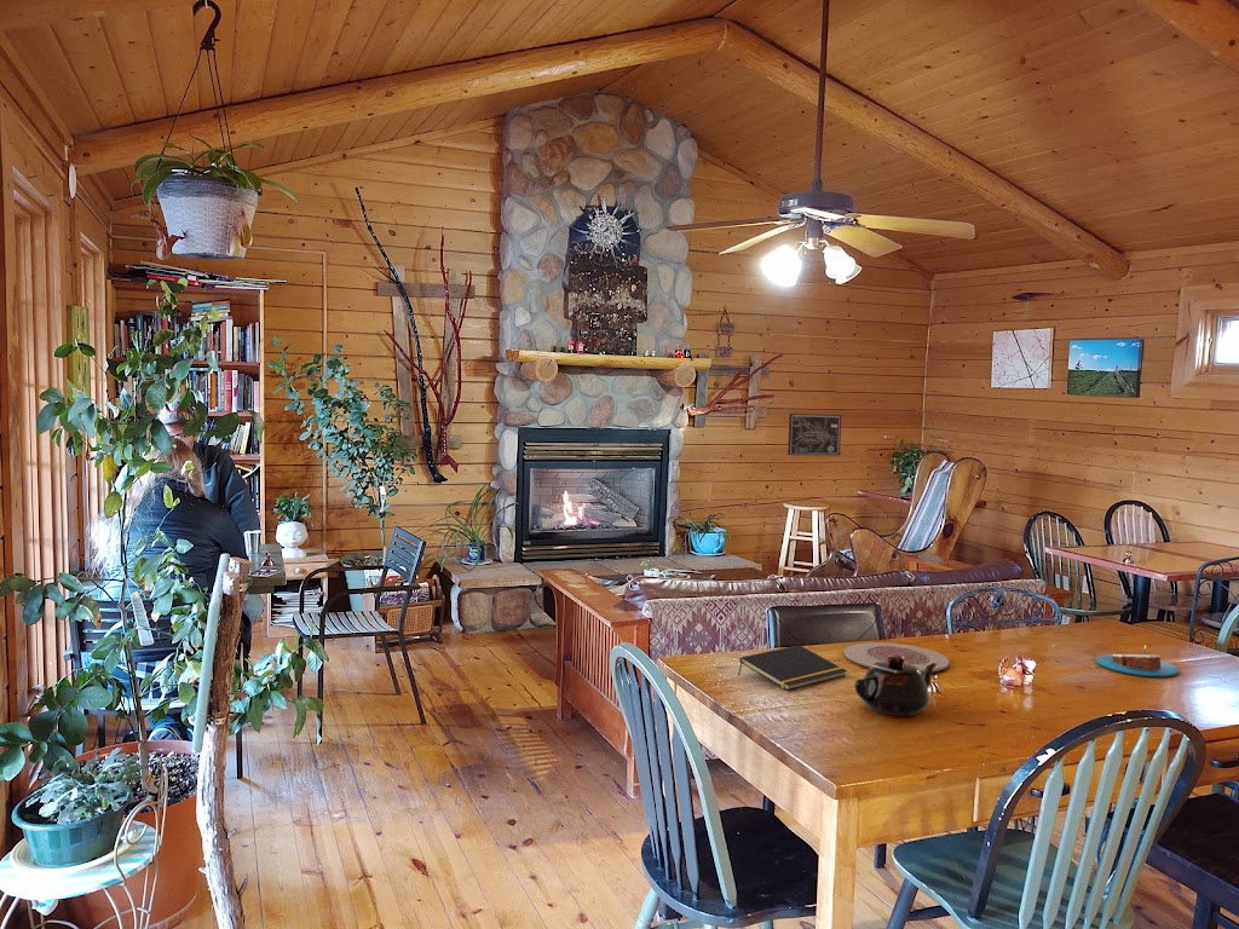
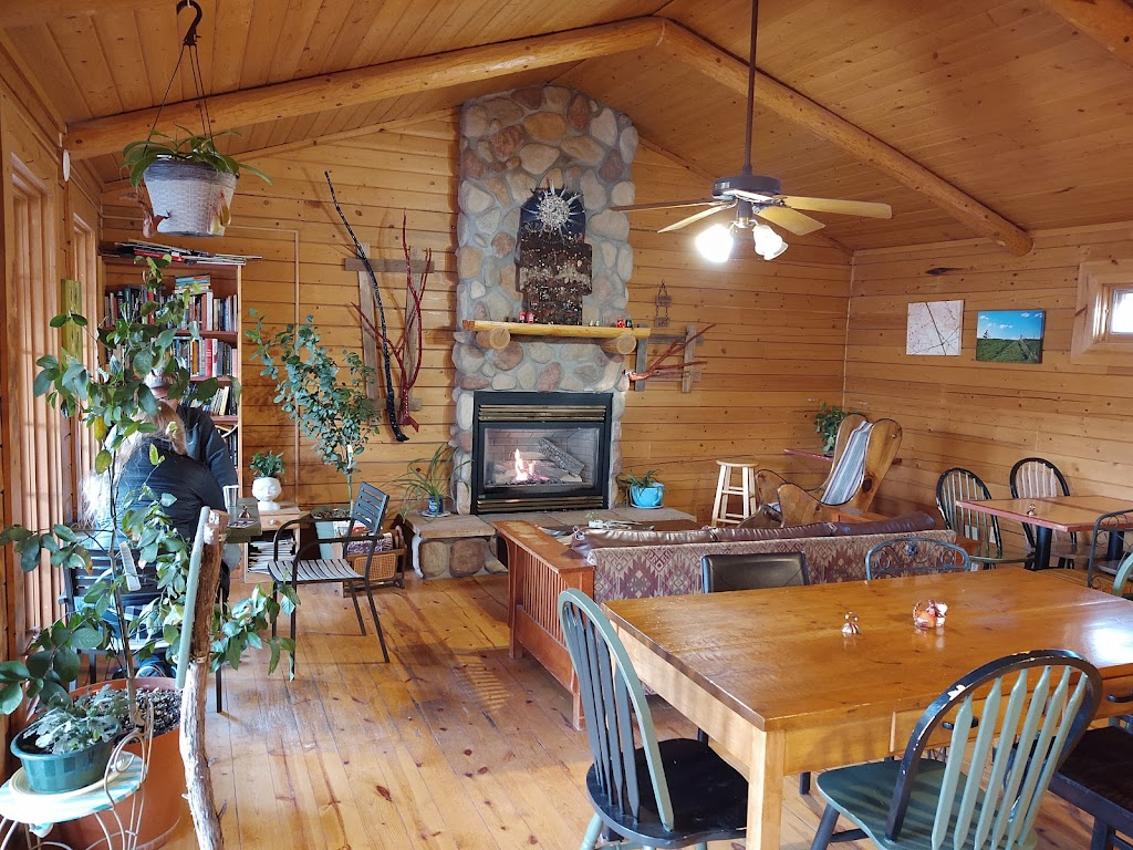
- plate (895, 653)
- notepad (793, 665)
- candle (1137, 654)
- teapot (897, 681)
- wall art (814, 434)
